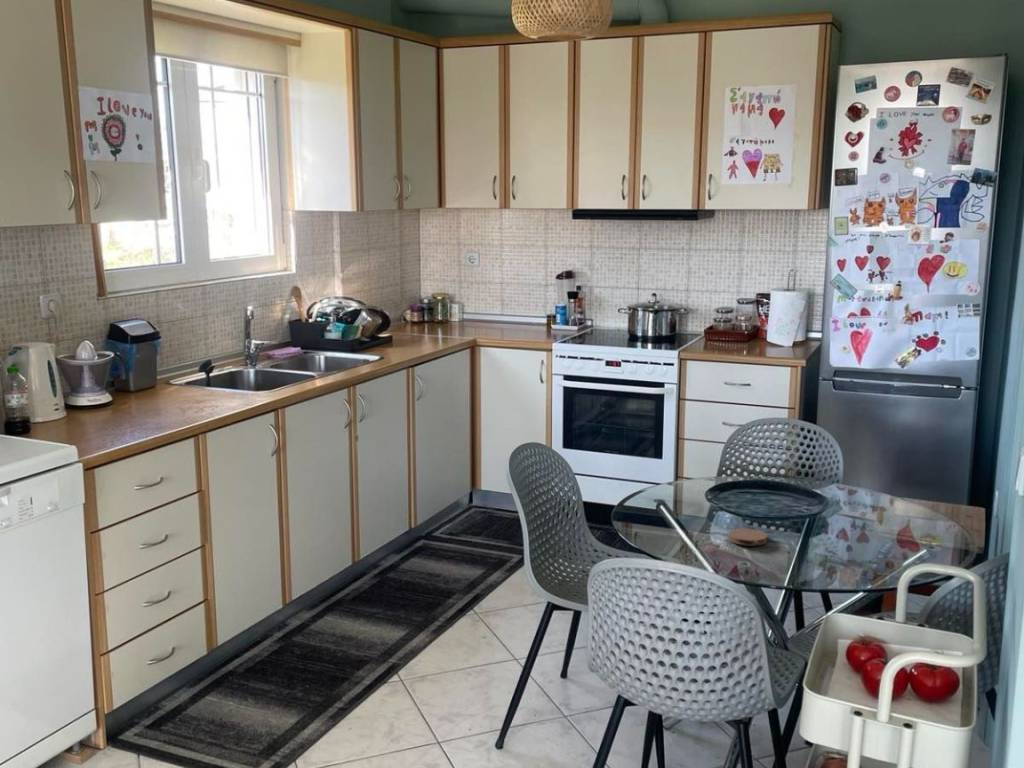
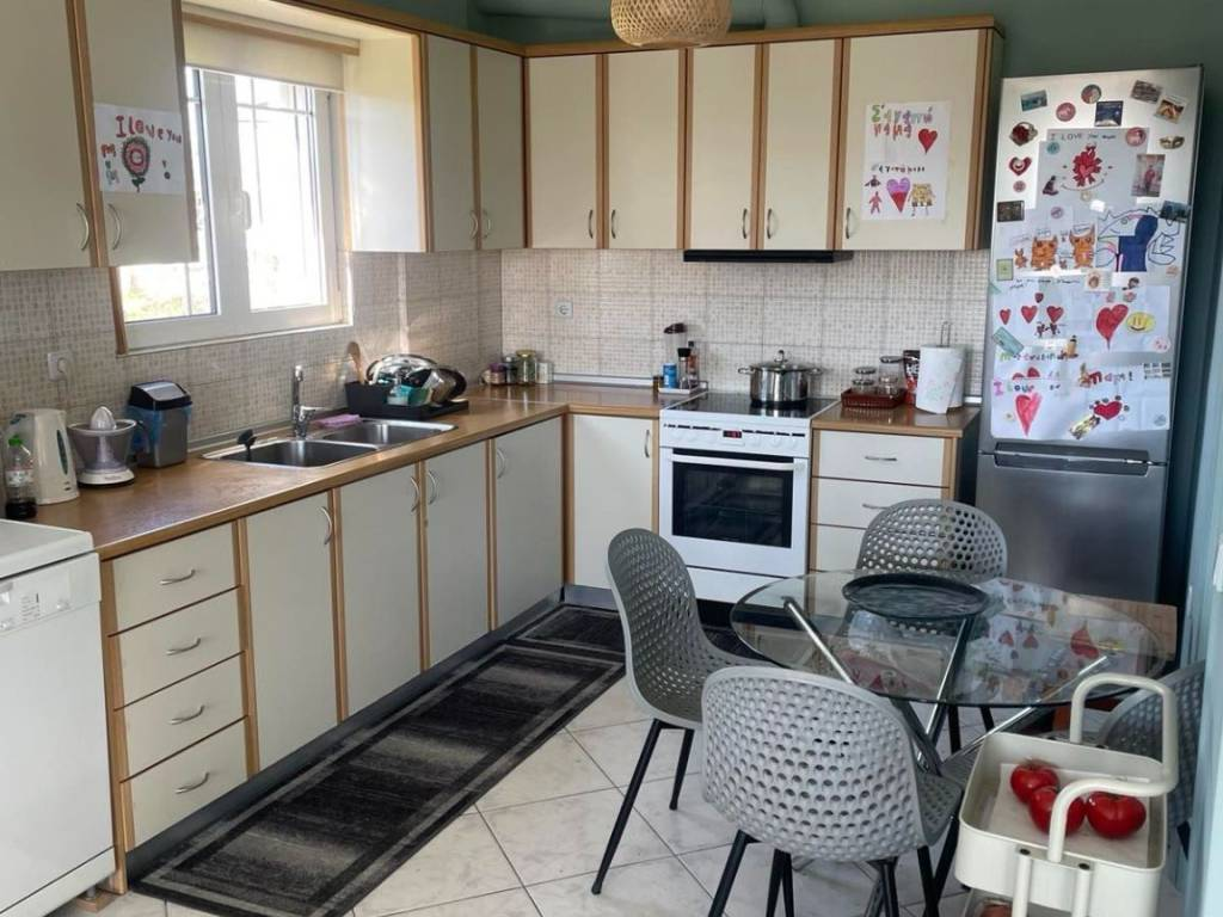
- coaster (747, 536)
